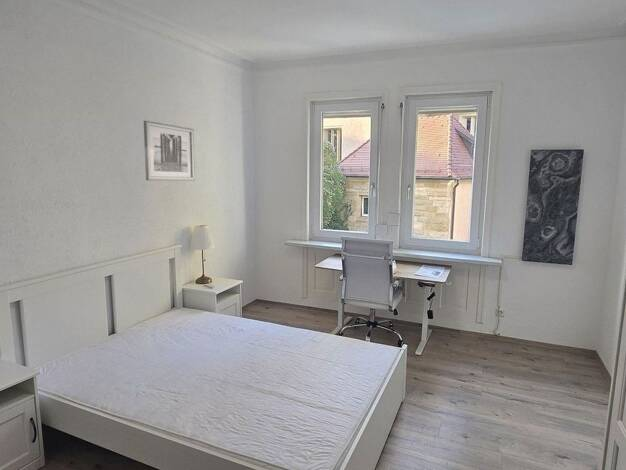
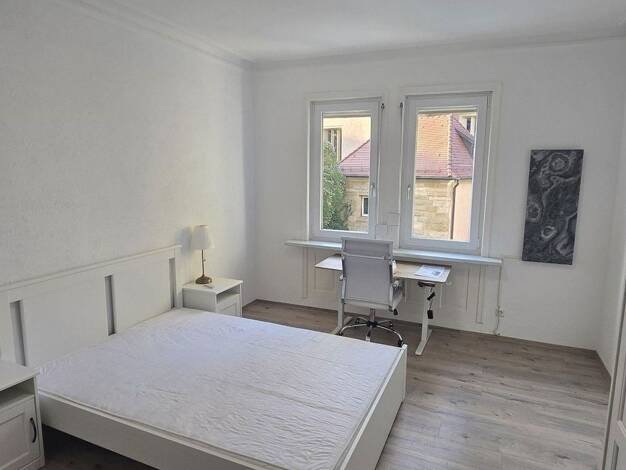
- wall art (171, 153)
